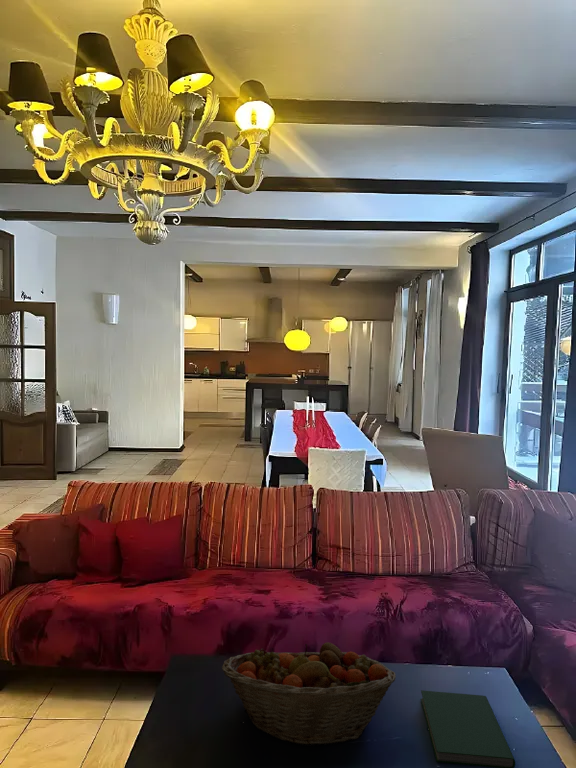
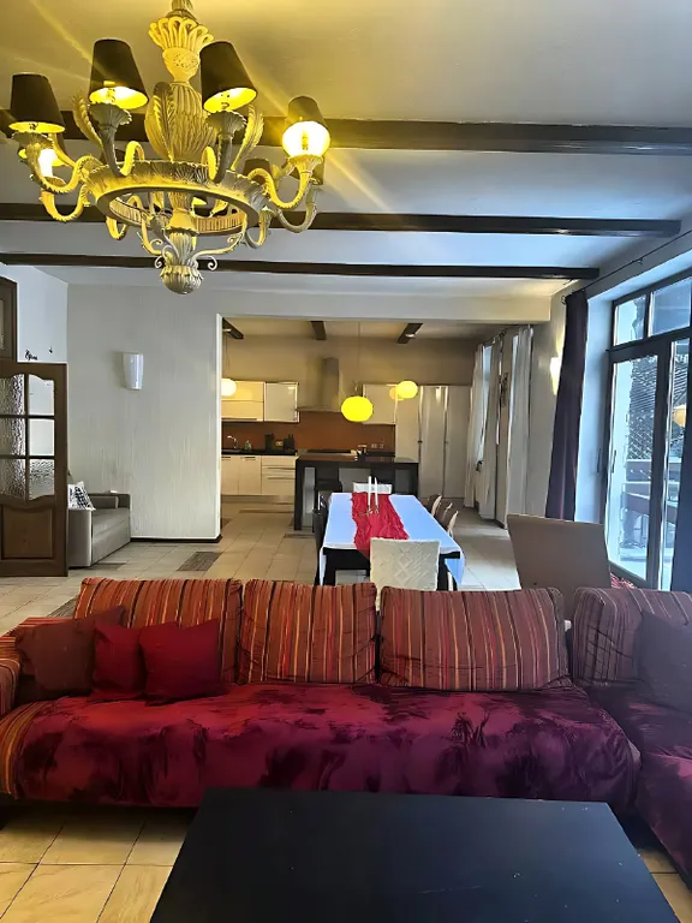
- hardcover book (463, 726)
- fruit basket (307, 682)
